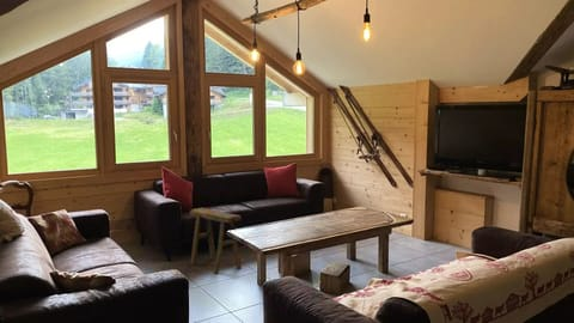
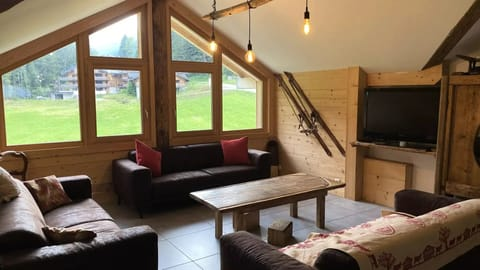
- stool (213, 239)
